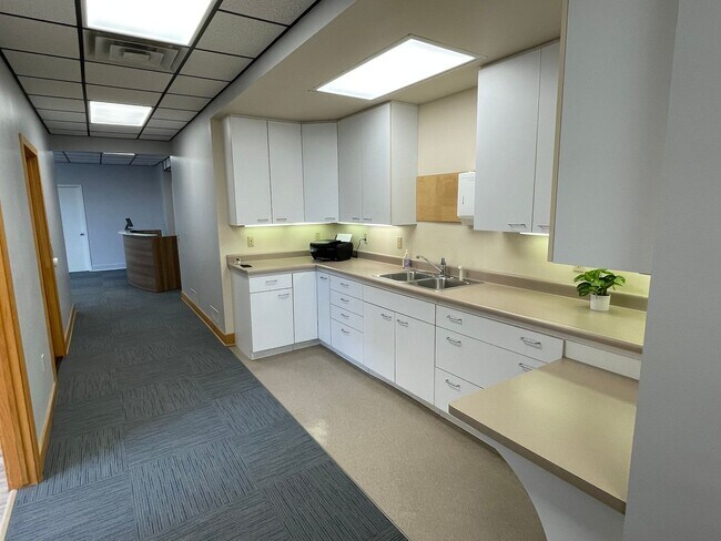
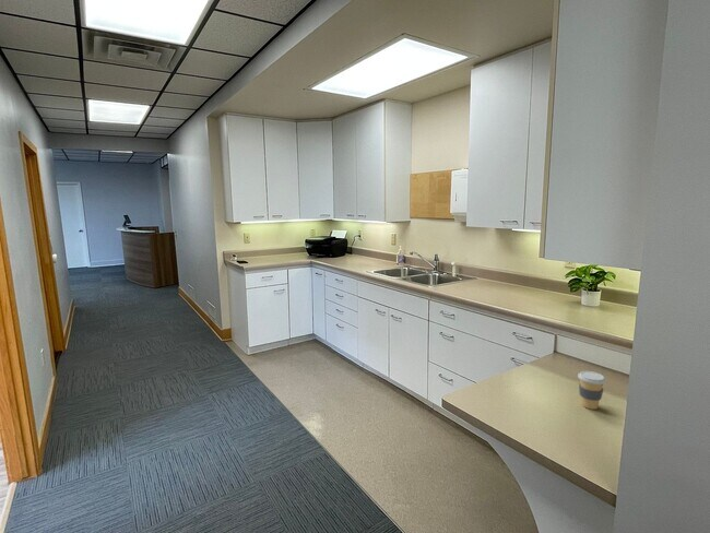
+ coffee cup (590, 390)
